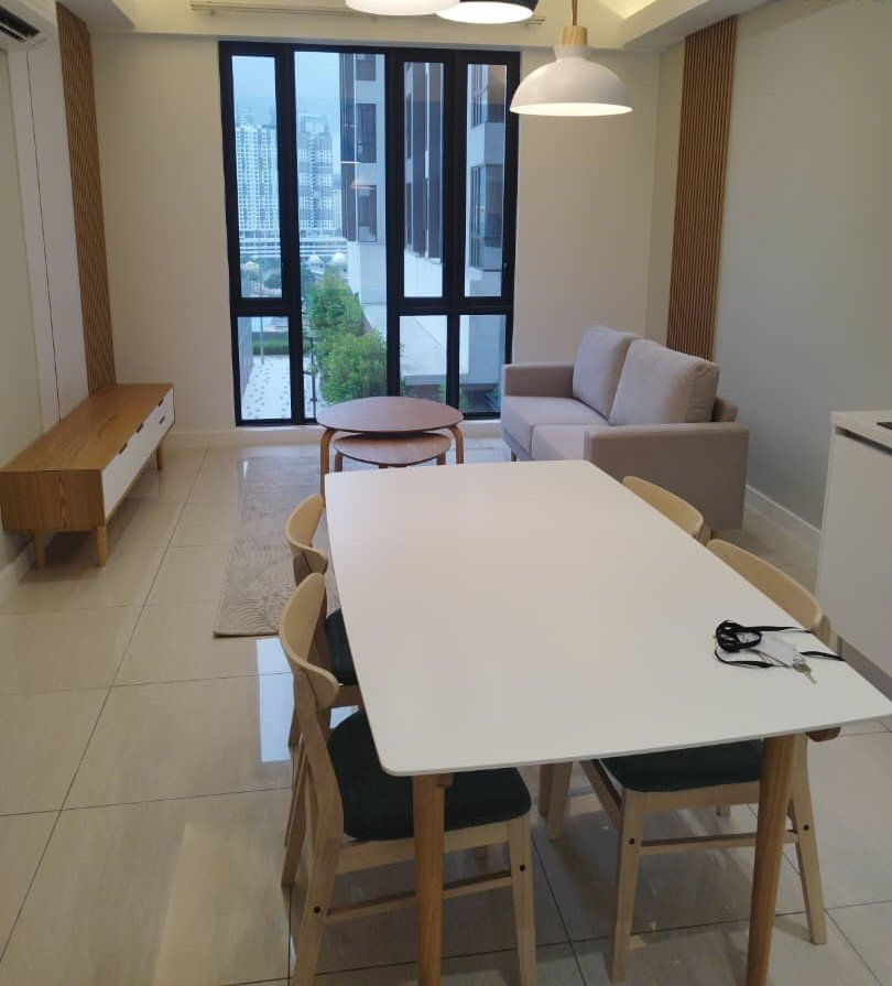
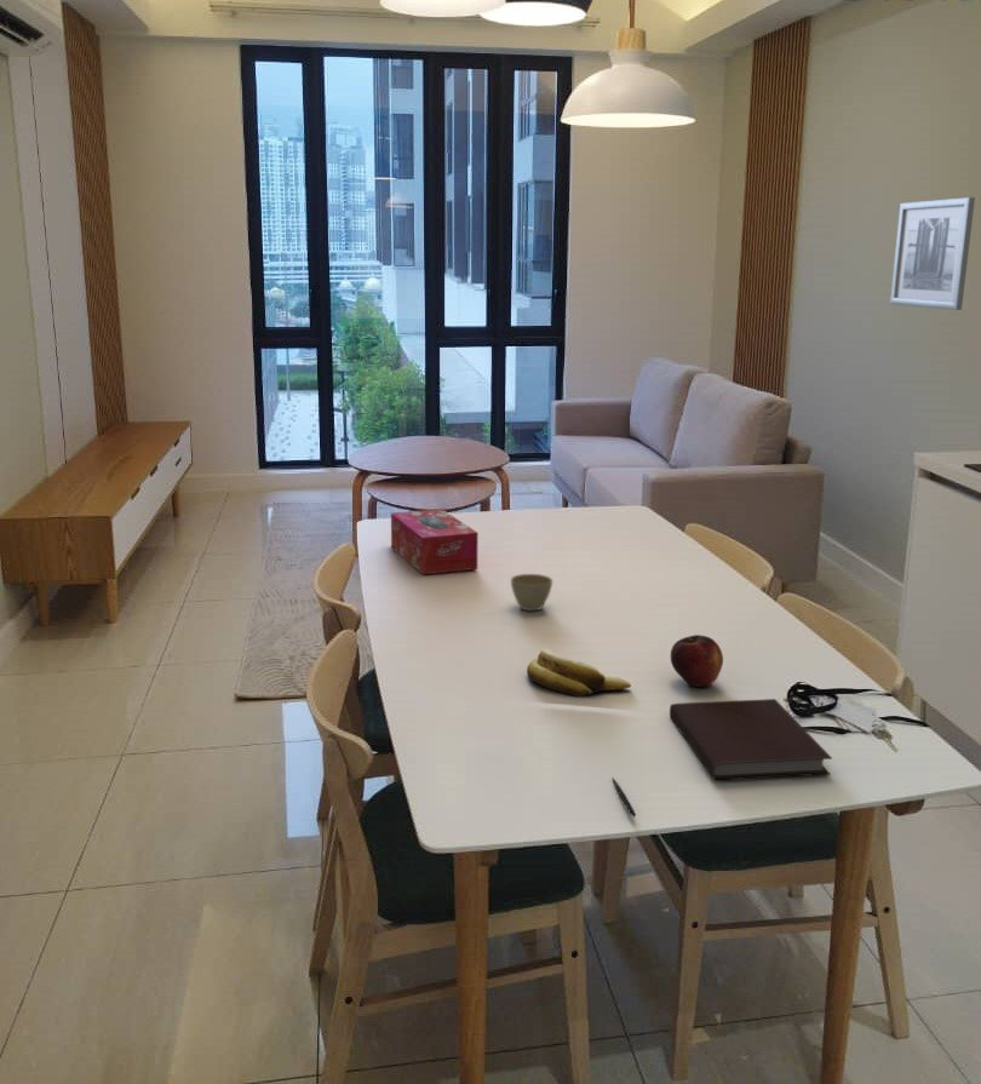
+ wall art (929, 254)
+ flower pot (530, 593)
+ tissue box (432, 539)
+ banana (575, 665)
+ fruit (695, 659)
+ pen (623, 795)
+ notebook (746, 736)
